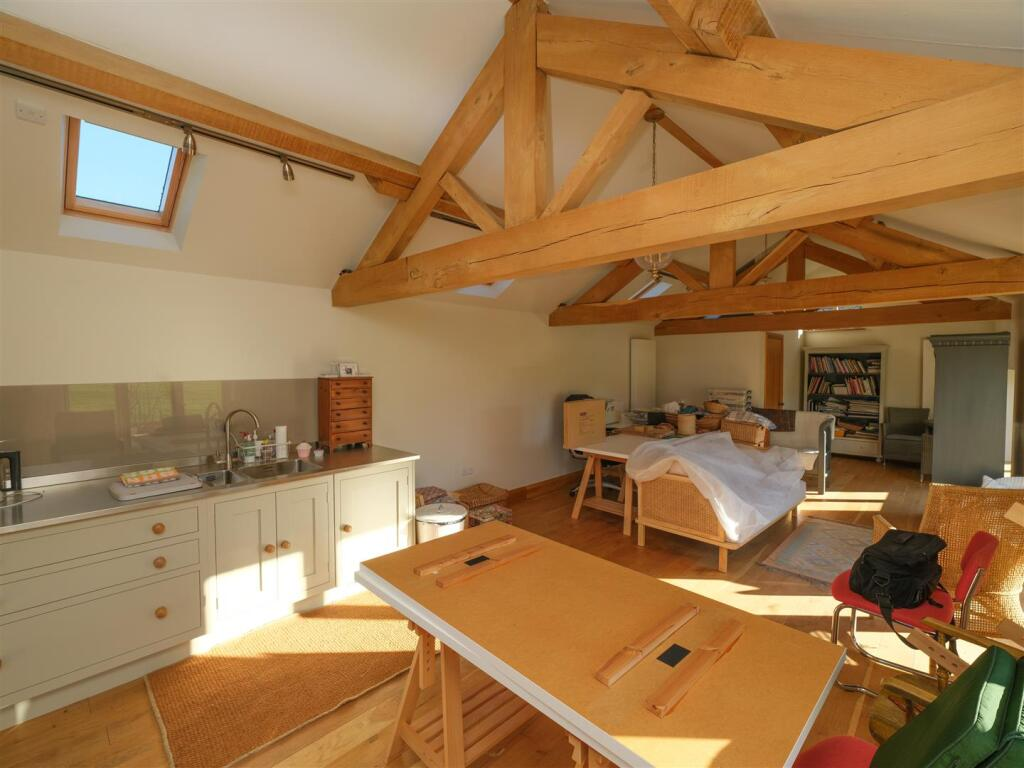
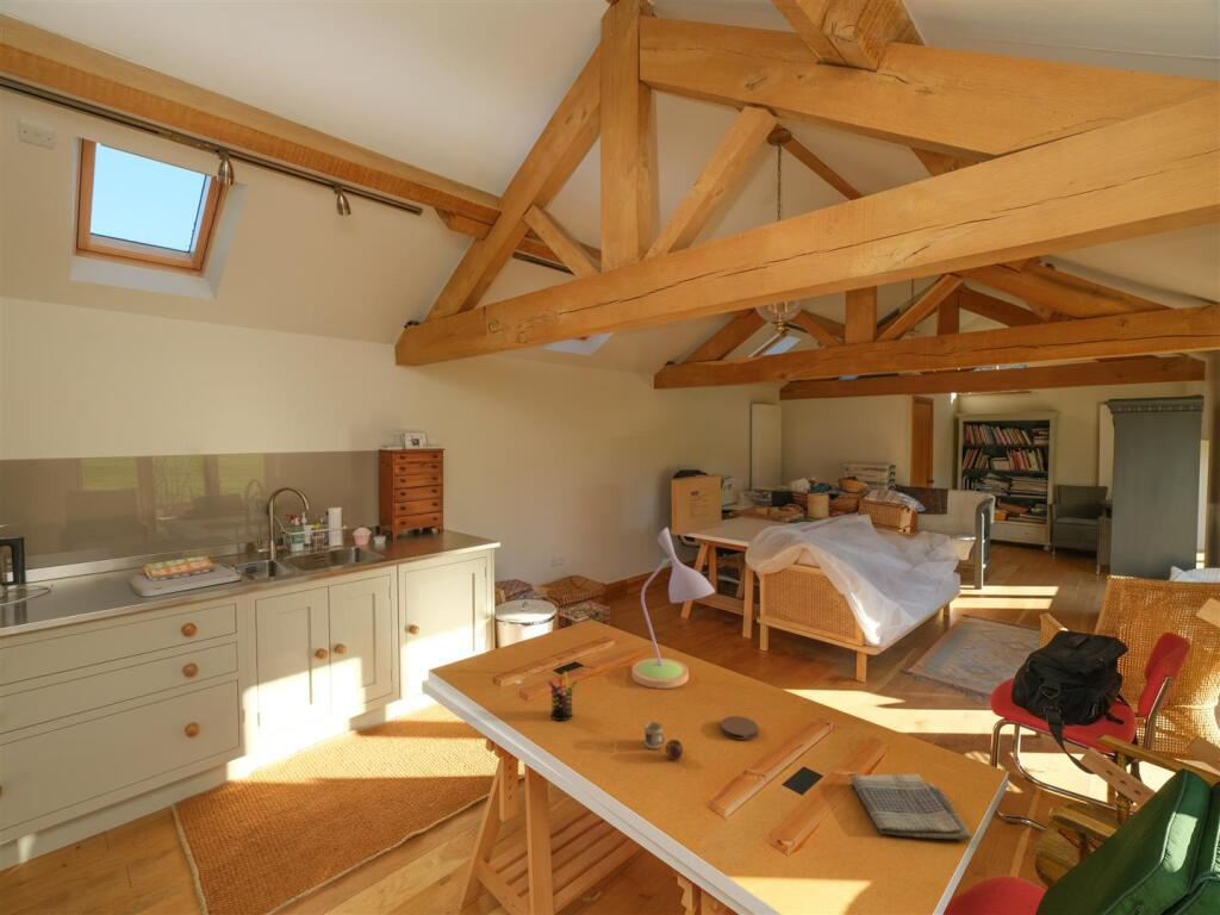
+ pen holder (562, 695)
+ mug (662, 741)
+ desk lamp (672, 602)
+ coaster (739, 727)
+ dish towel (907, 803)
